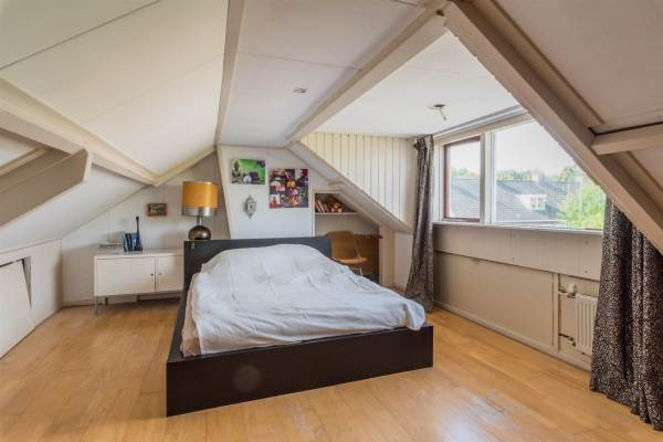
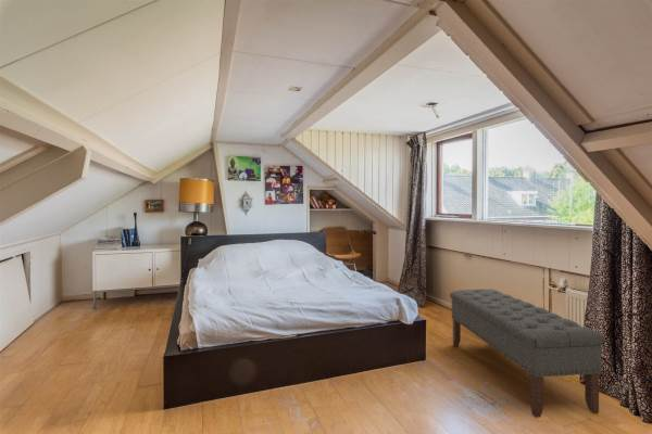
+ bench (511, 339)
